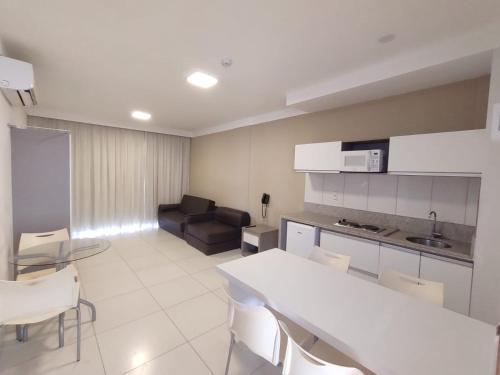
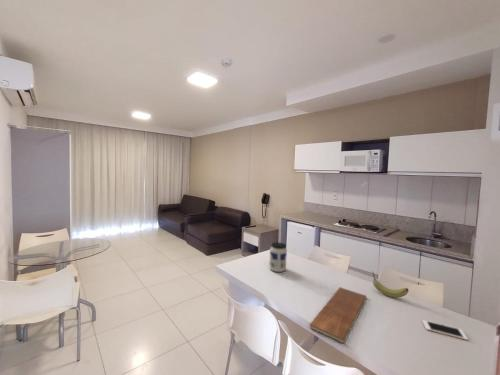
+ chopping board (341, 309)
+ fruit (388, 288)
+ cell phone (443, 329)
+ jar (278, 256)
